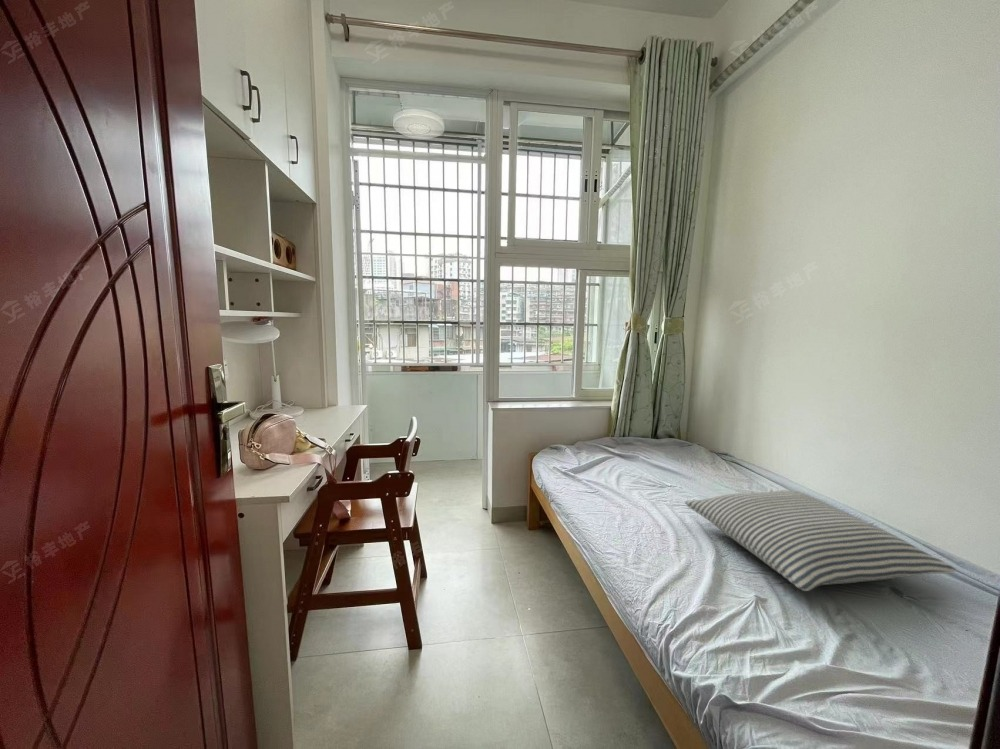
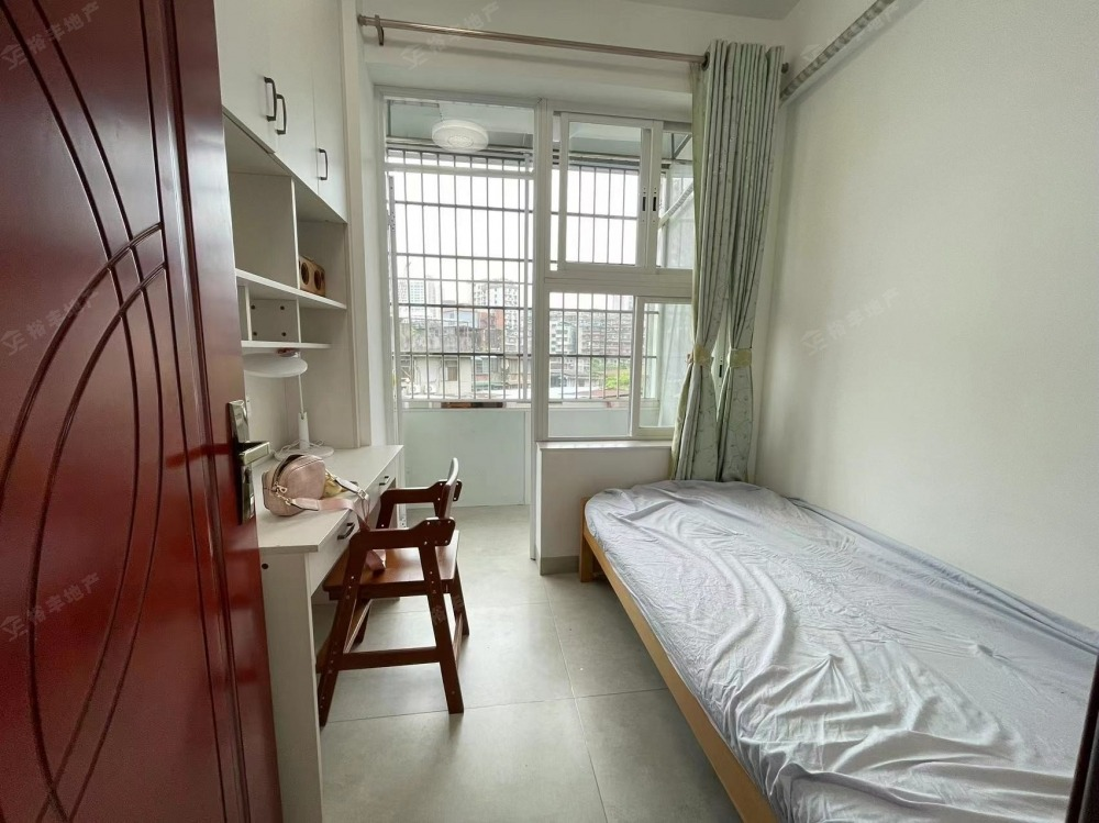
- pillow (798, 531)
